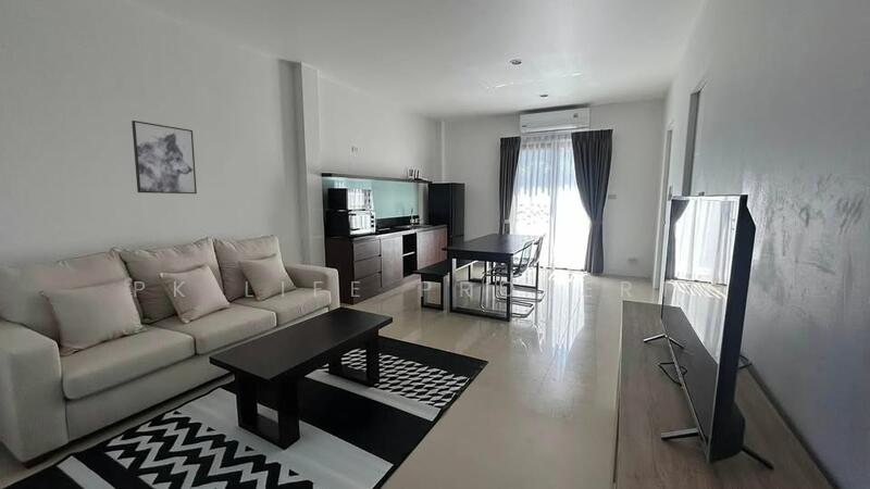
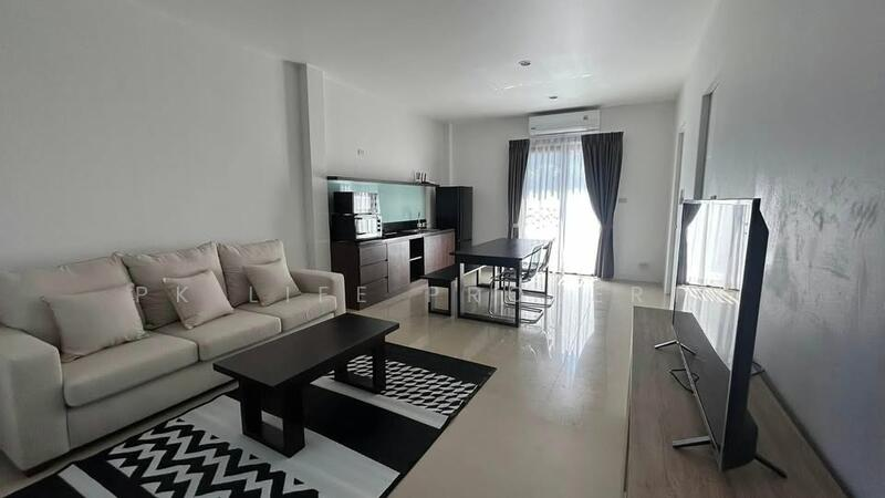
- wall art (166, 160)
